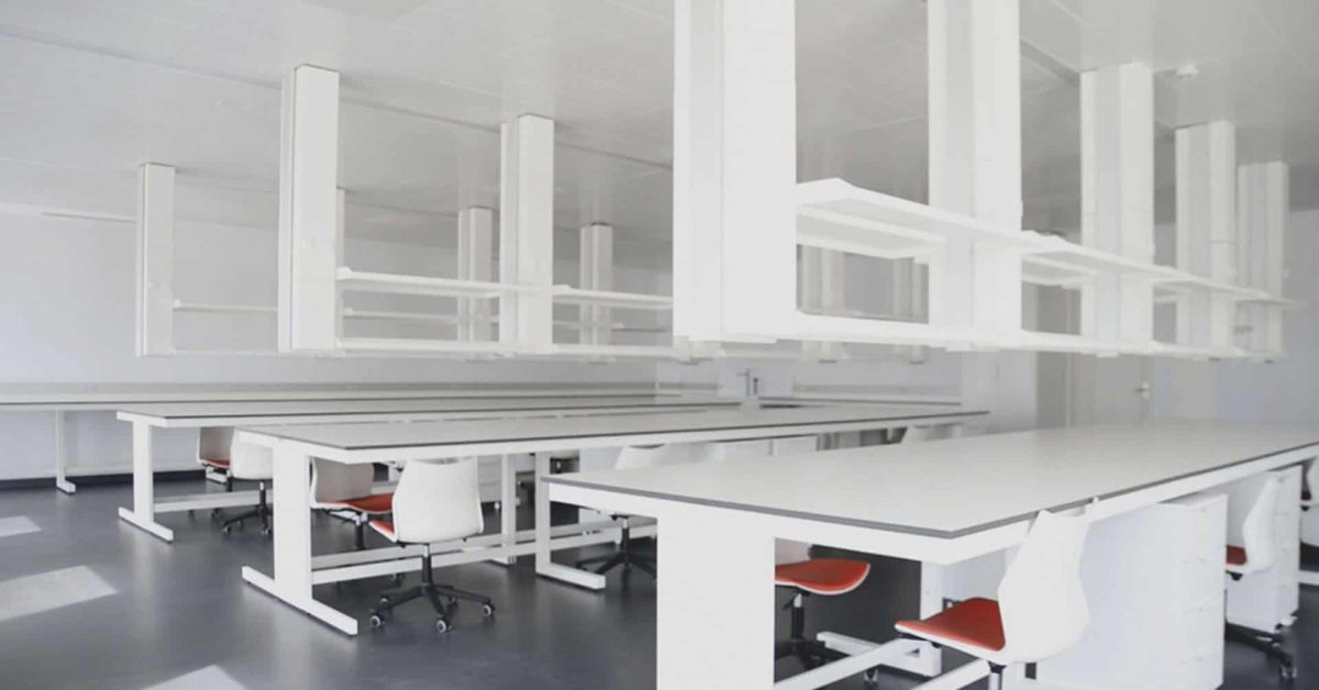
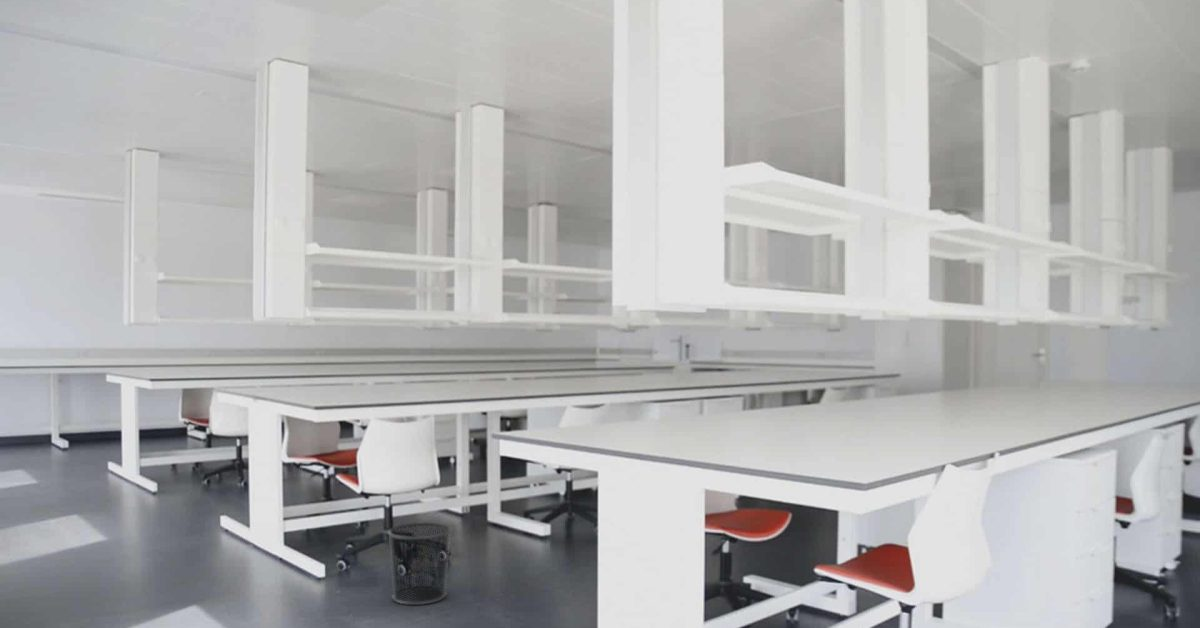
+ waste bin (419, 563)
